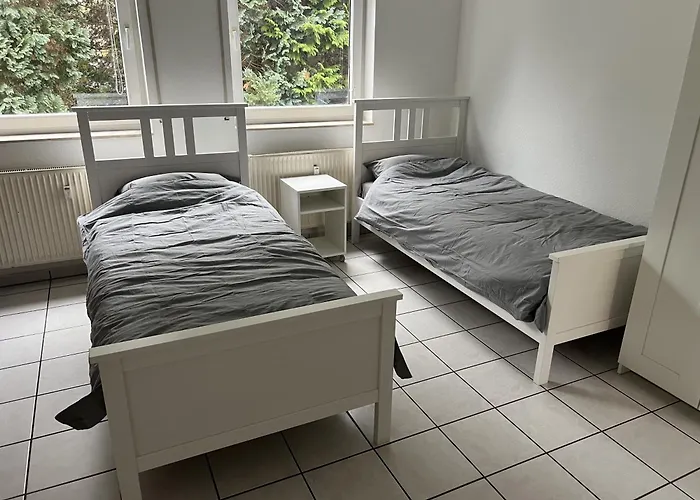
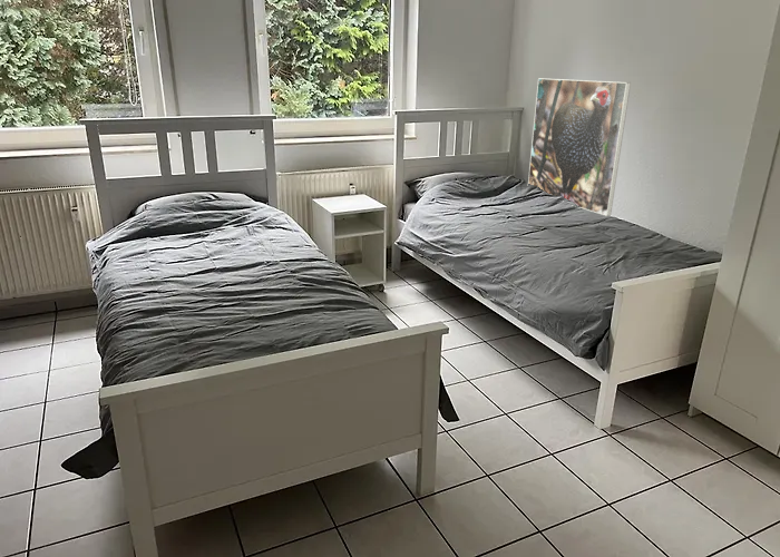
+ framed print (573, 143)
